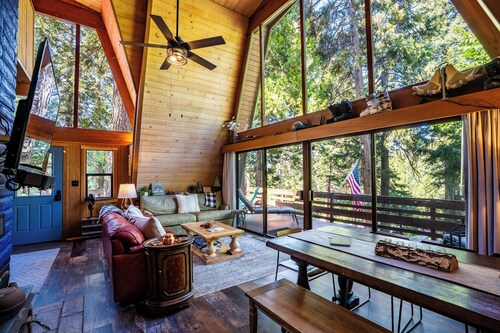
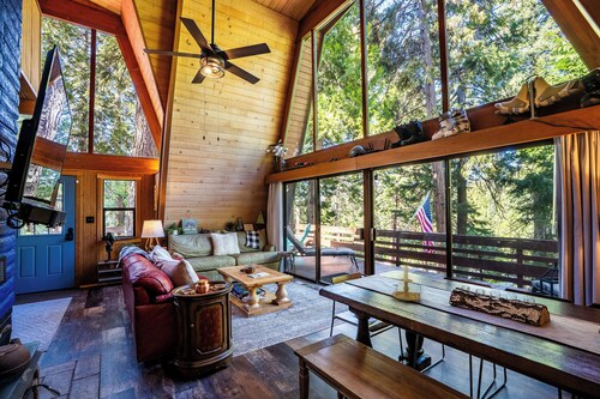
+ candle holder (406, 282)
